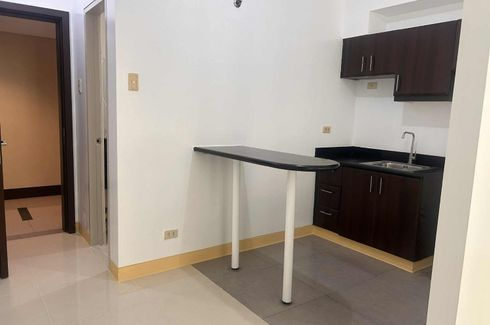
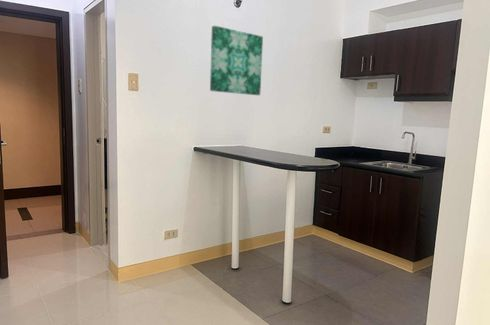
+ wall art (237, 62)
